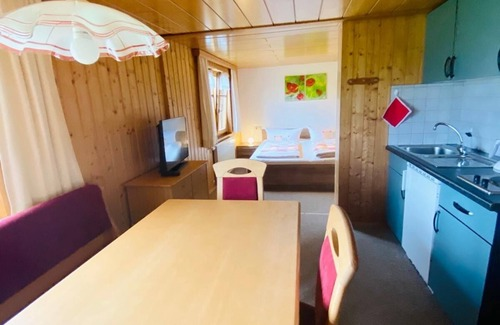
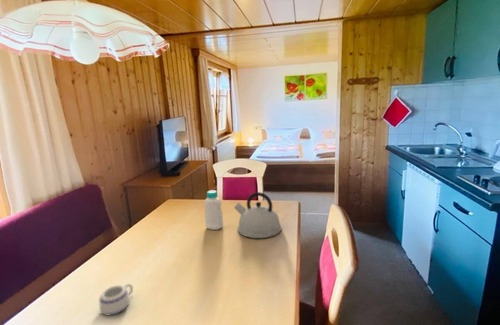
+ kettle (256, 210)
+ mug (118, 297)
+ bottle (213, 209)
